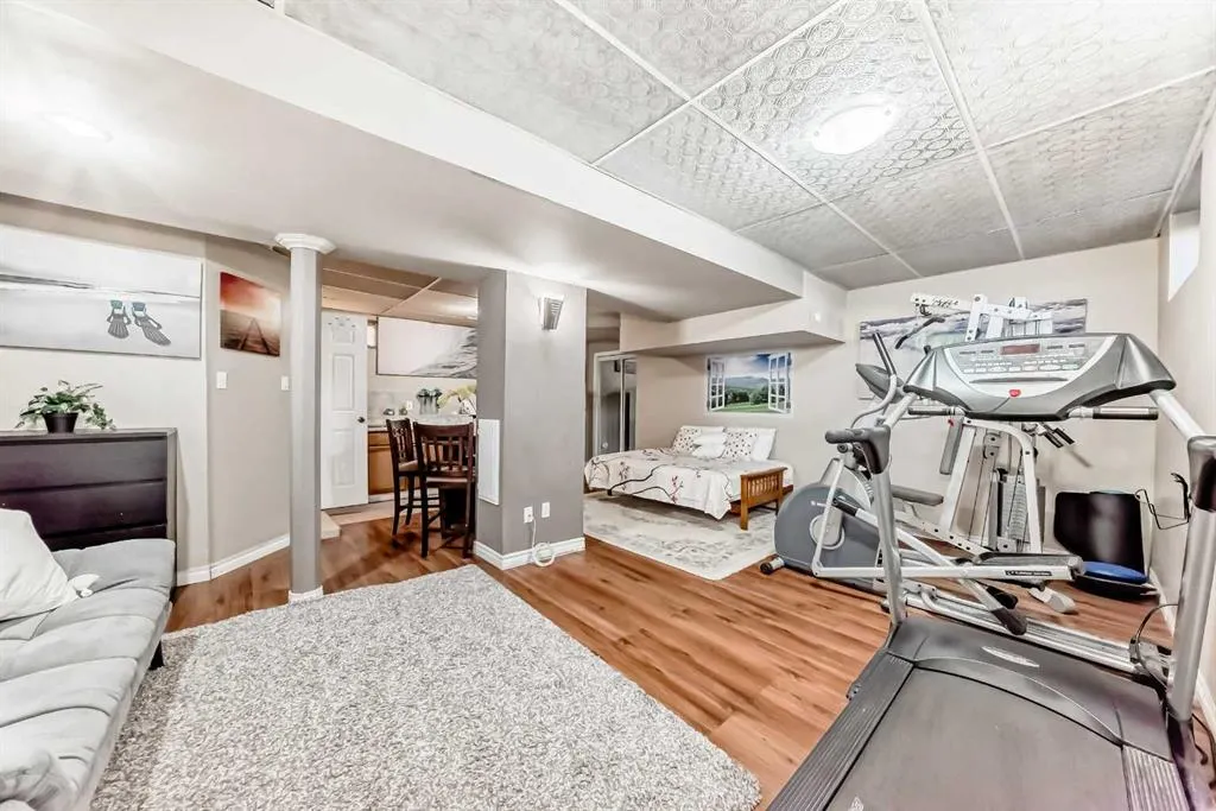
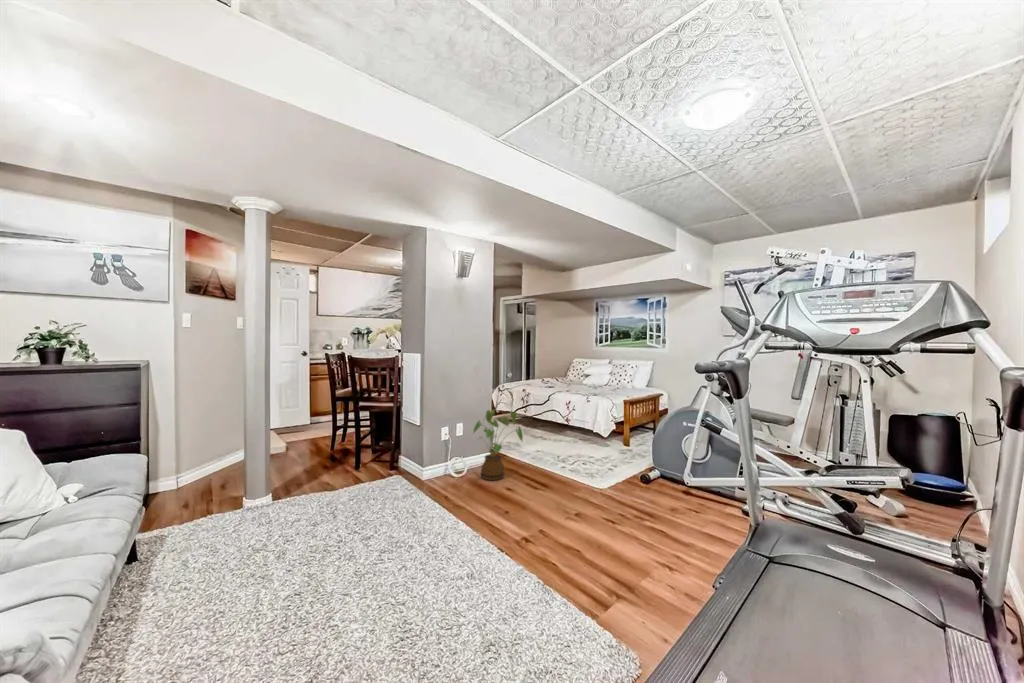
+ house plant (497, 444)
